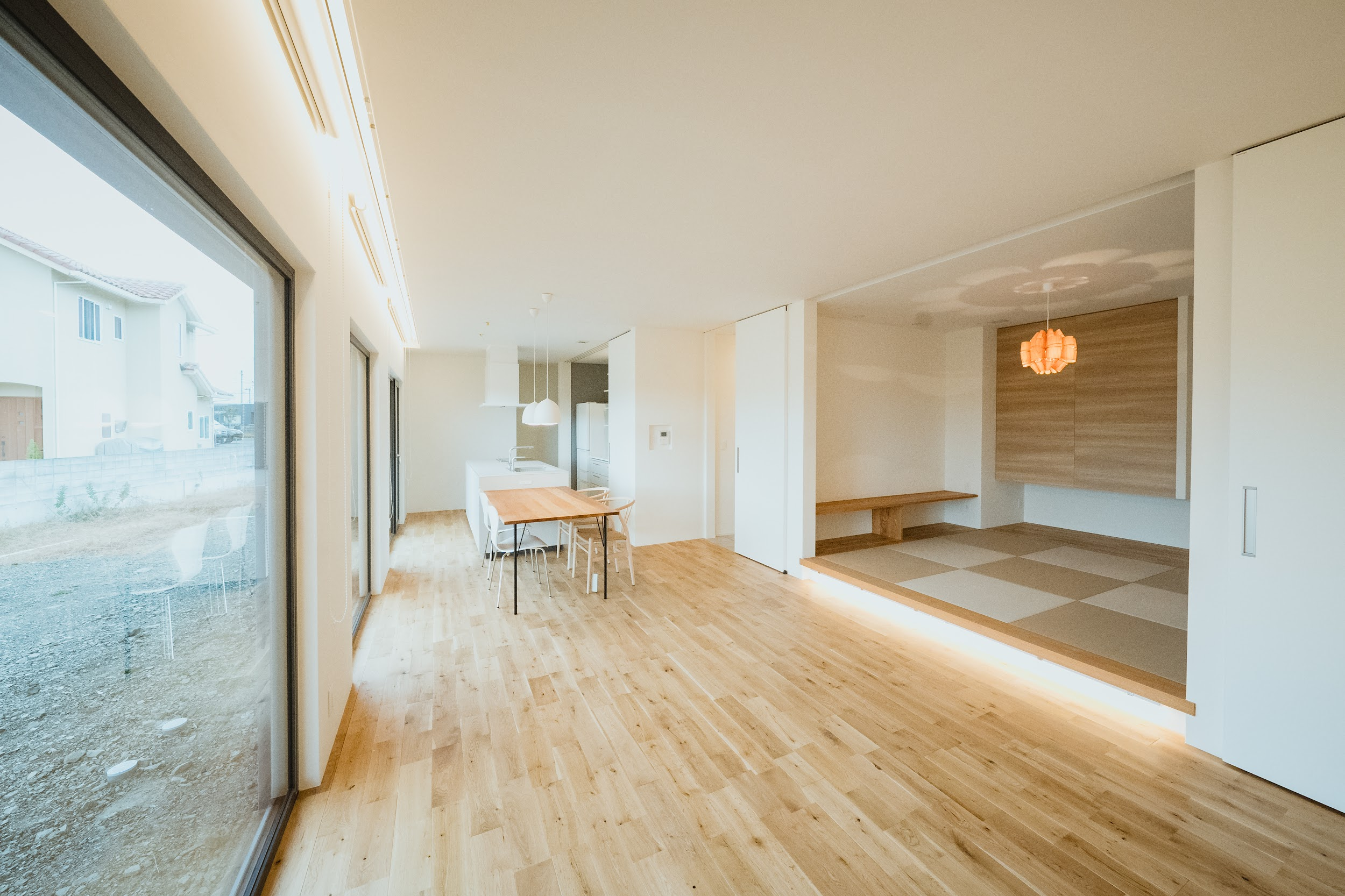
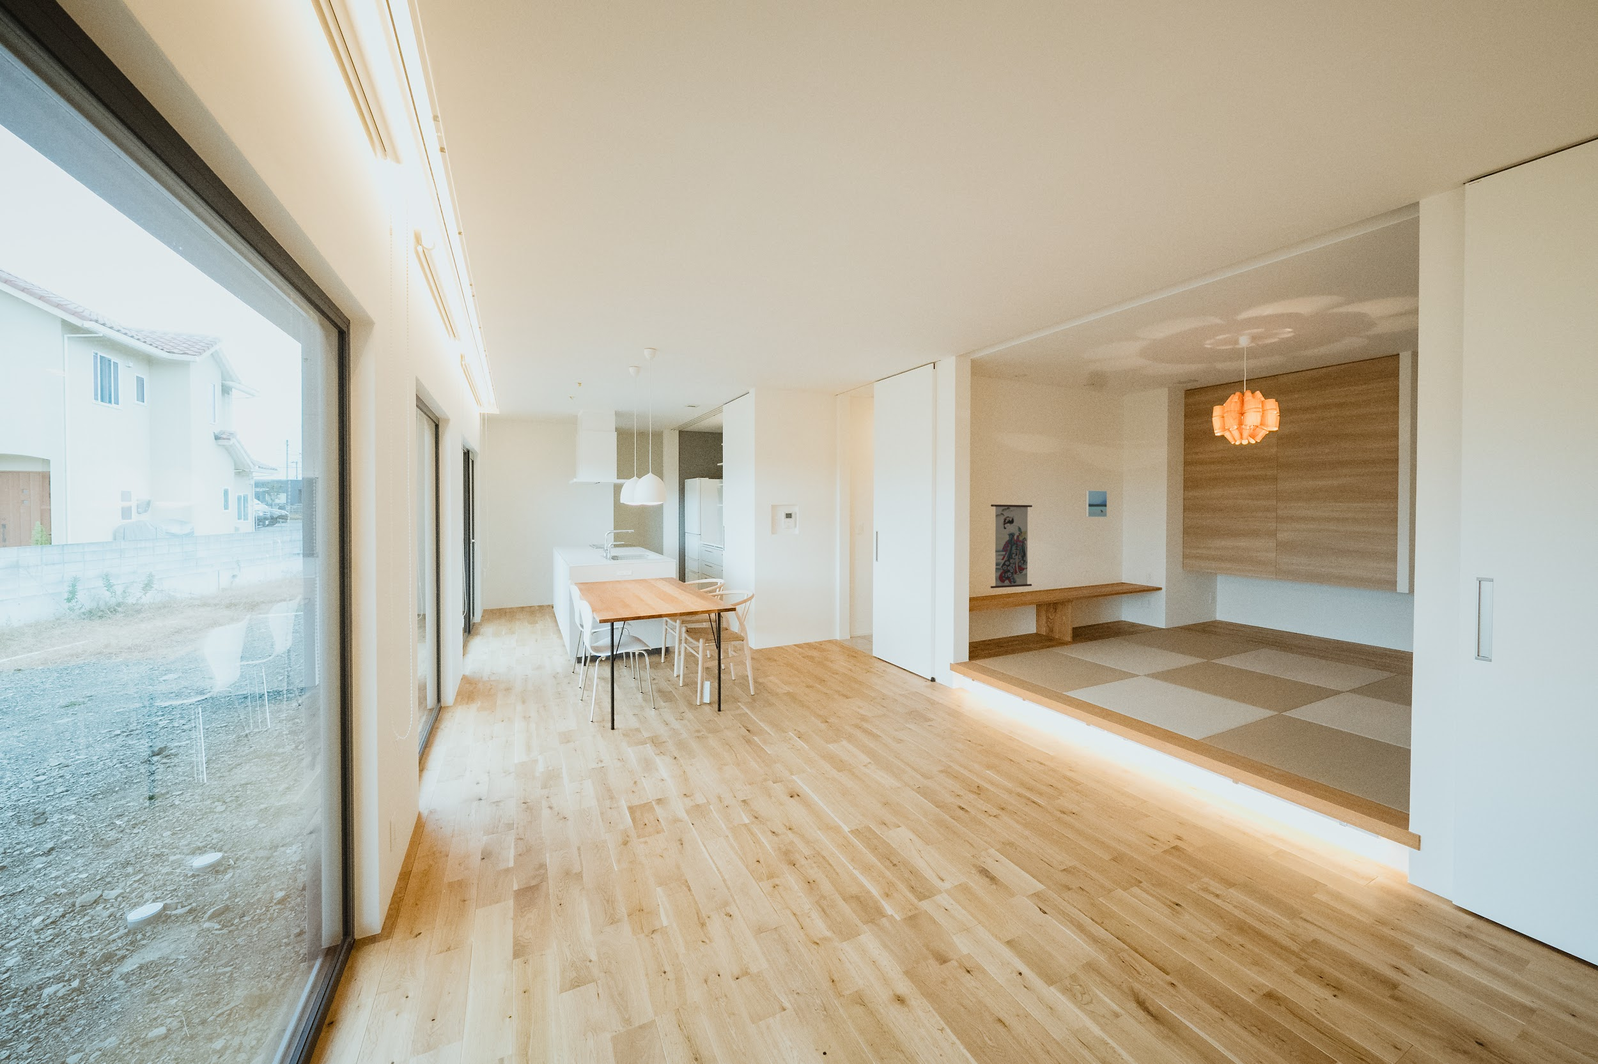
+ wall scroll (1011, 539)
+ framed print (1097, 504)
